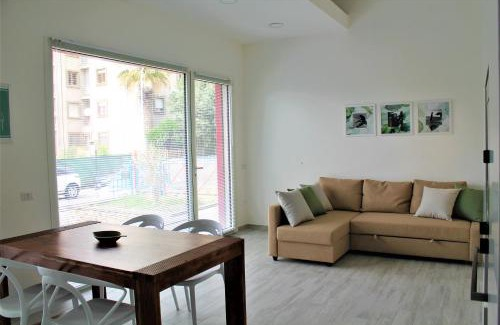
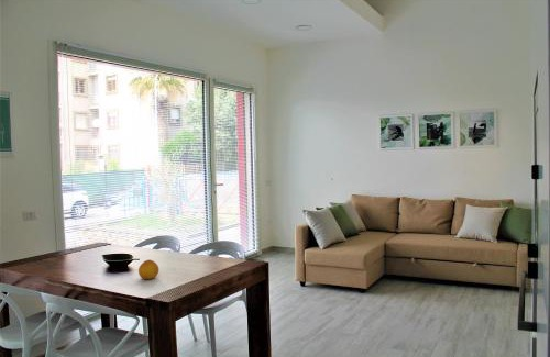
+ fruit (148, 268)
